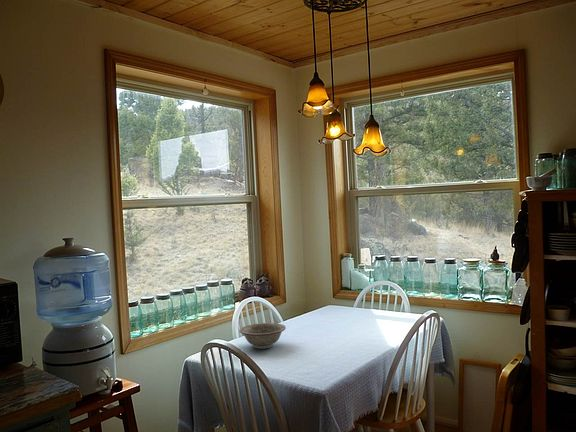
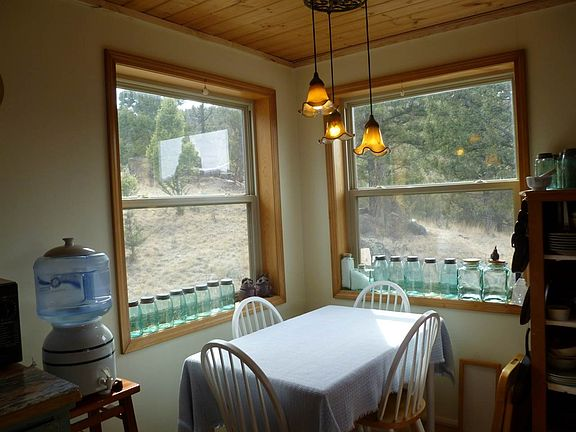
- decorative bowl (262, 337)
